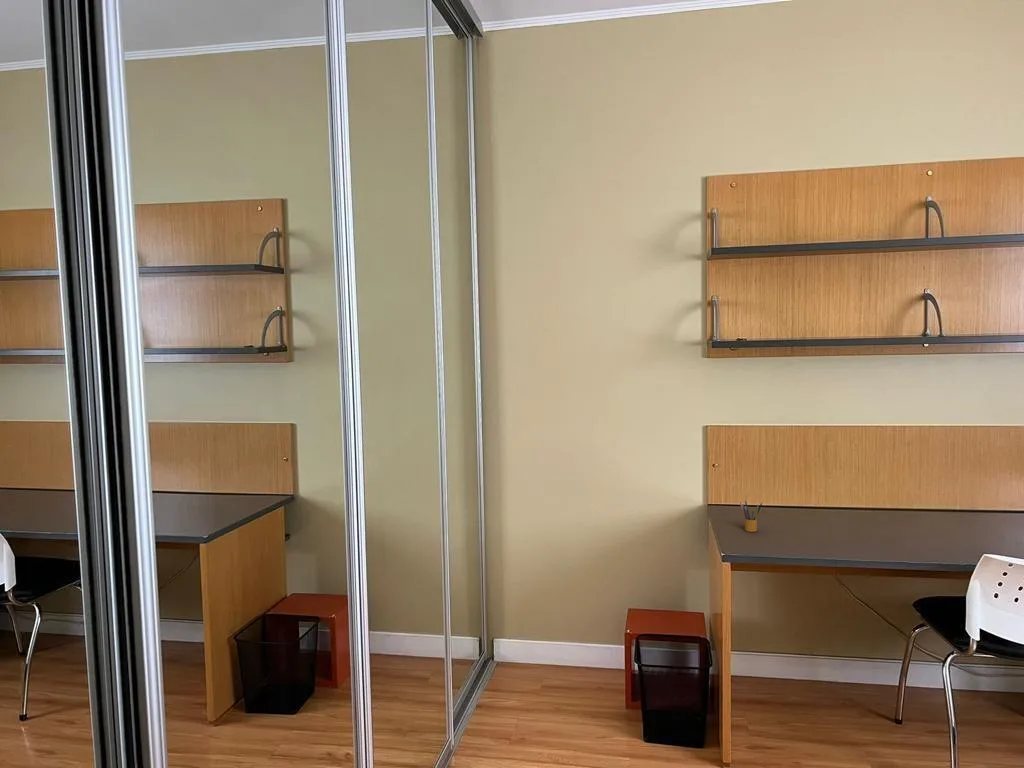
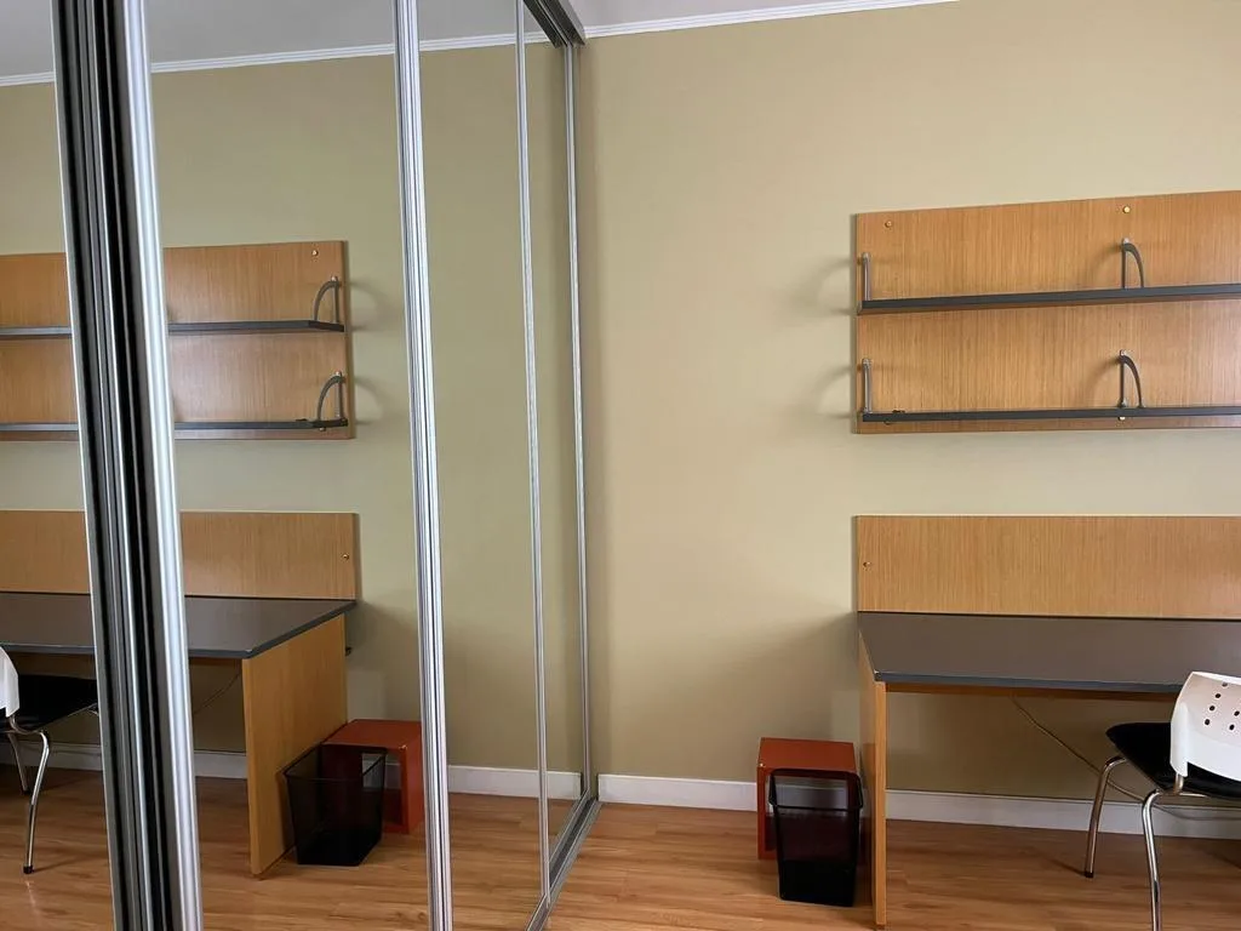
- pencil box (752, 515)
